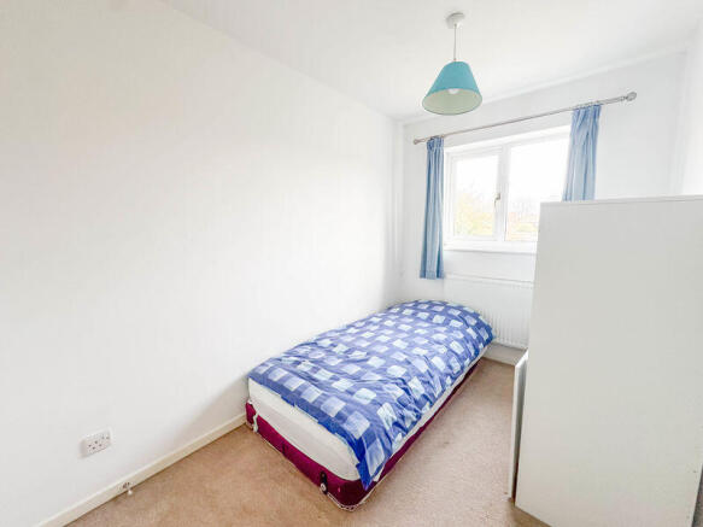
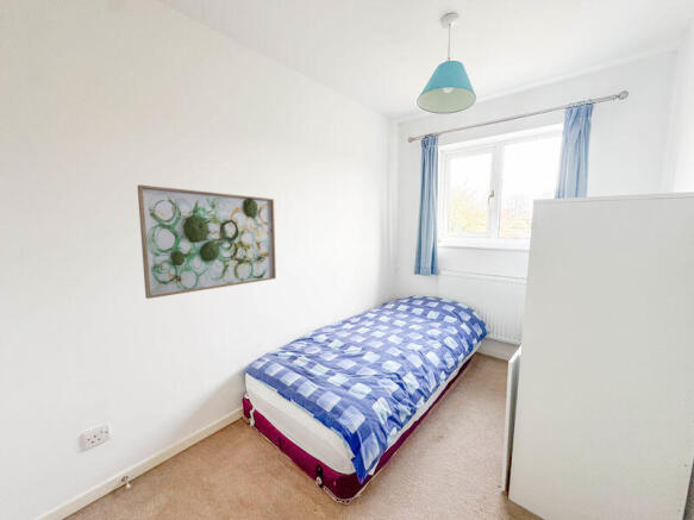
+ wall art (220, 240)
